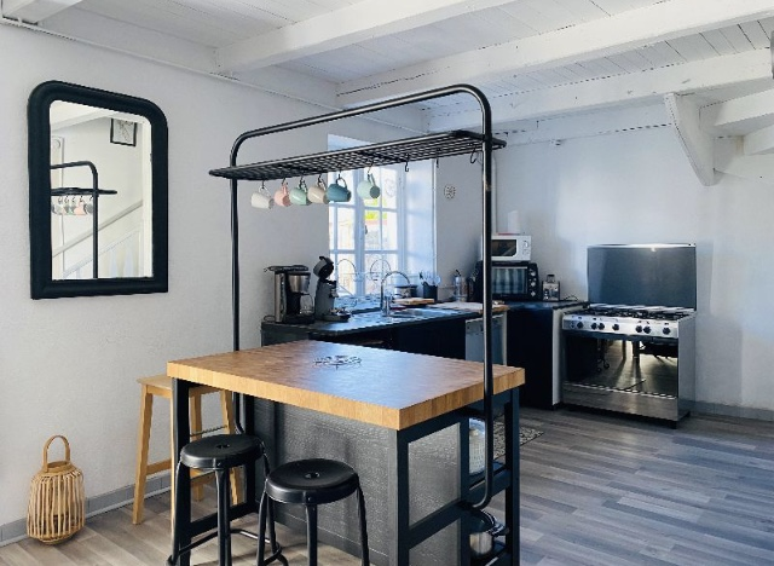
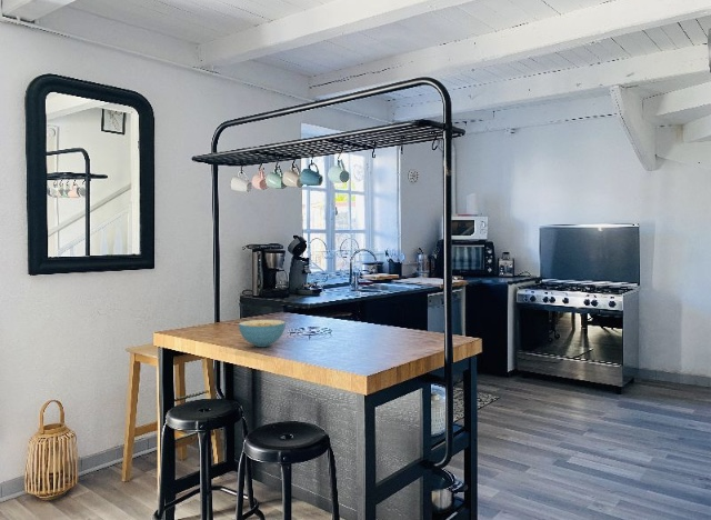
+ cereal bowl (262, 333)
